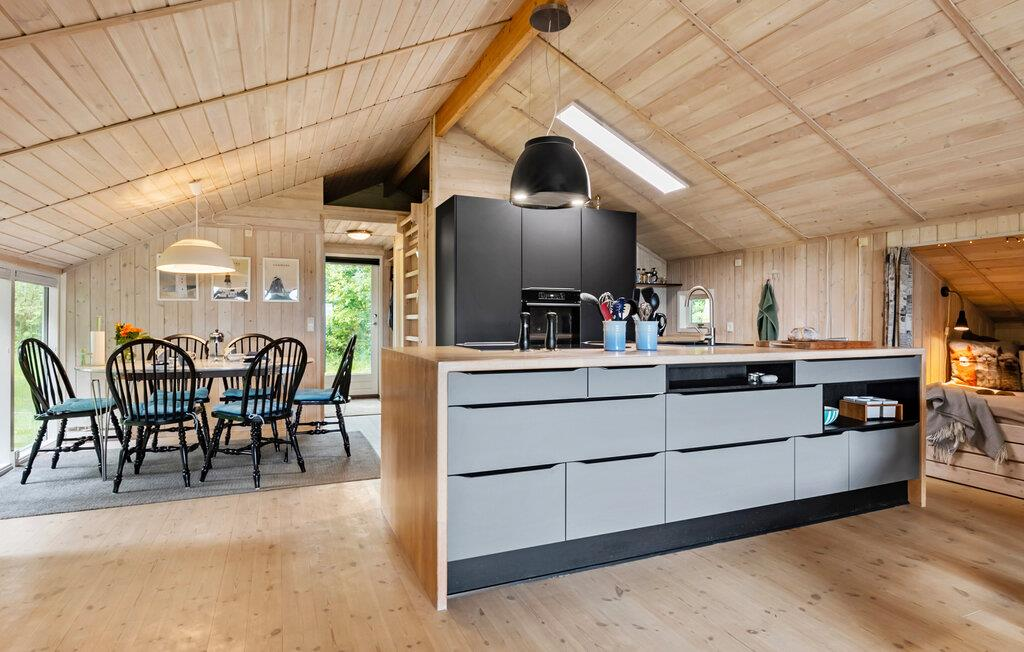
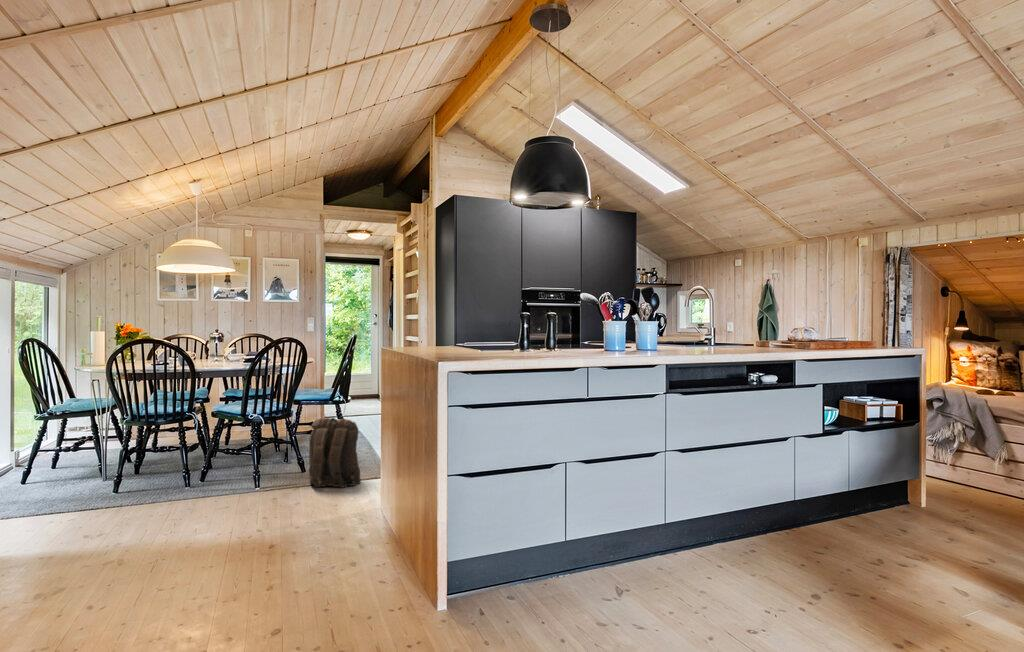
+ backpack (335, 450)
